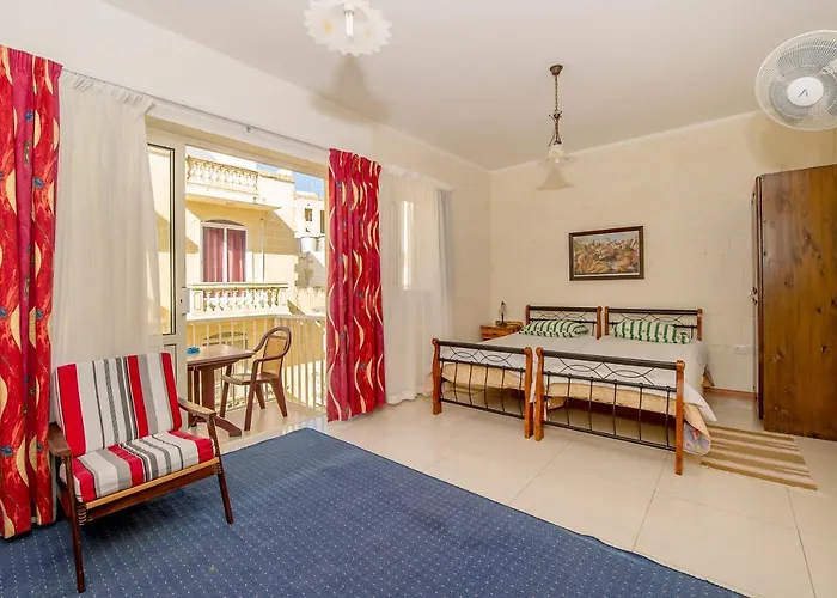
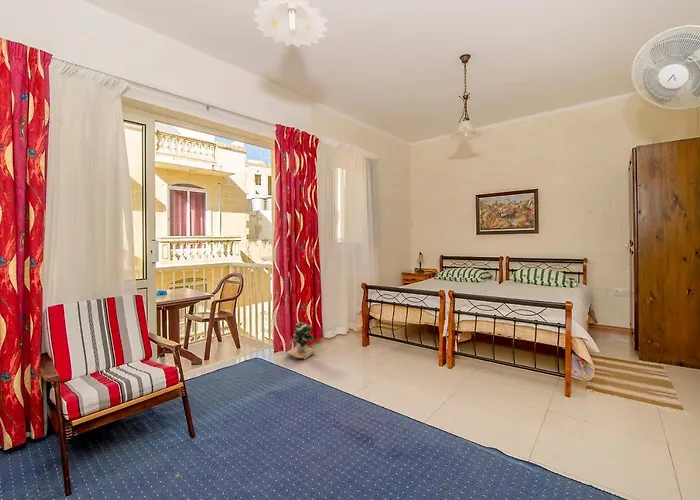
+ potted plant (300, 338)
